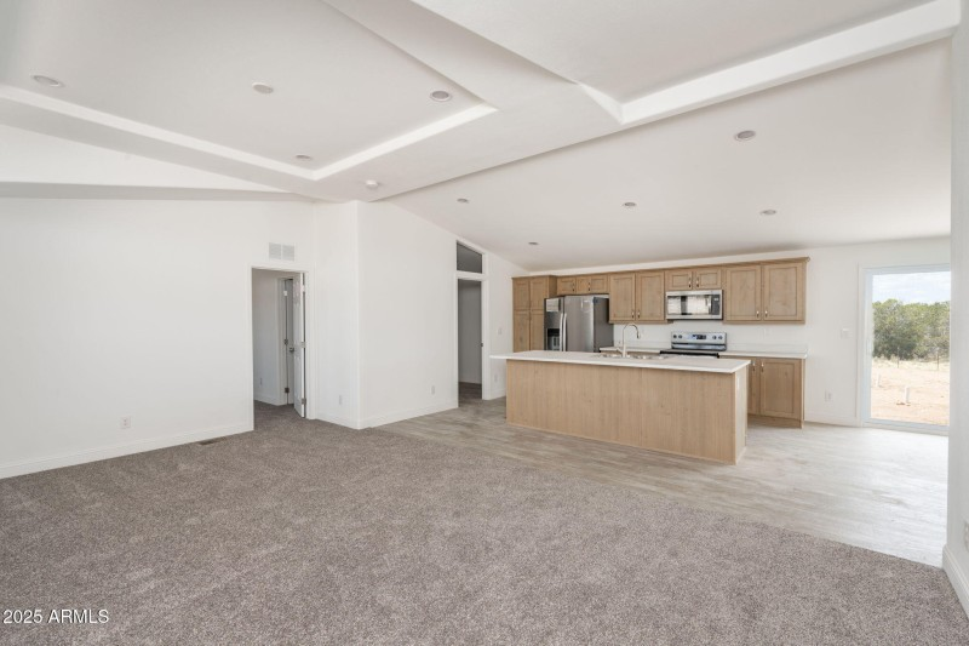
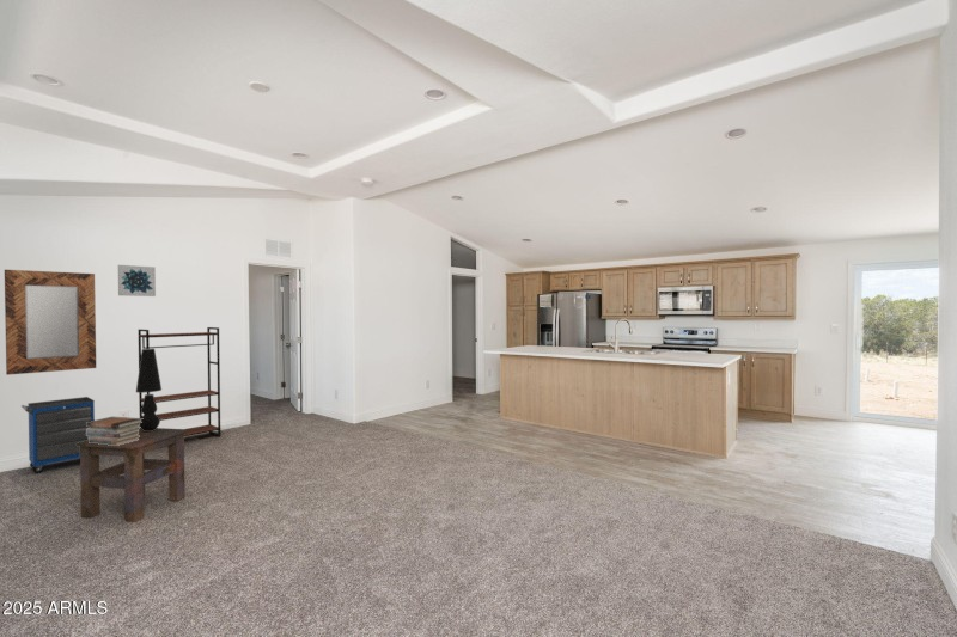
+ bookshelf (181, 393)
+ table lamp (148, 390)
+ cabinet (59, 434)
+ wall art (136, 281)
+ home mirror (53, 321)
+ side table (135, 471)
+ book stack (114, 430)
